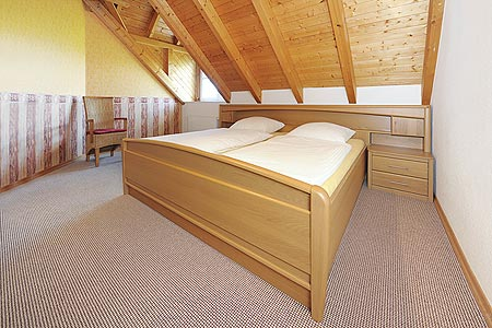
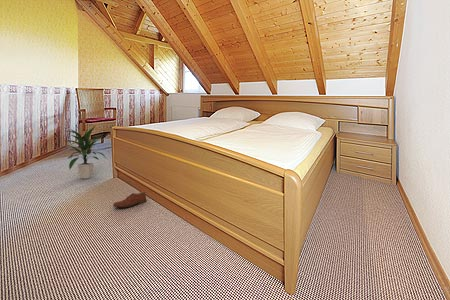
+ shoe (130, 199)
+ indoor plant (83, 151)
